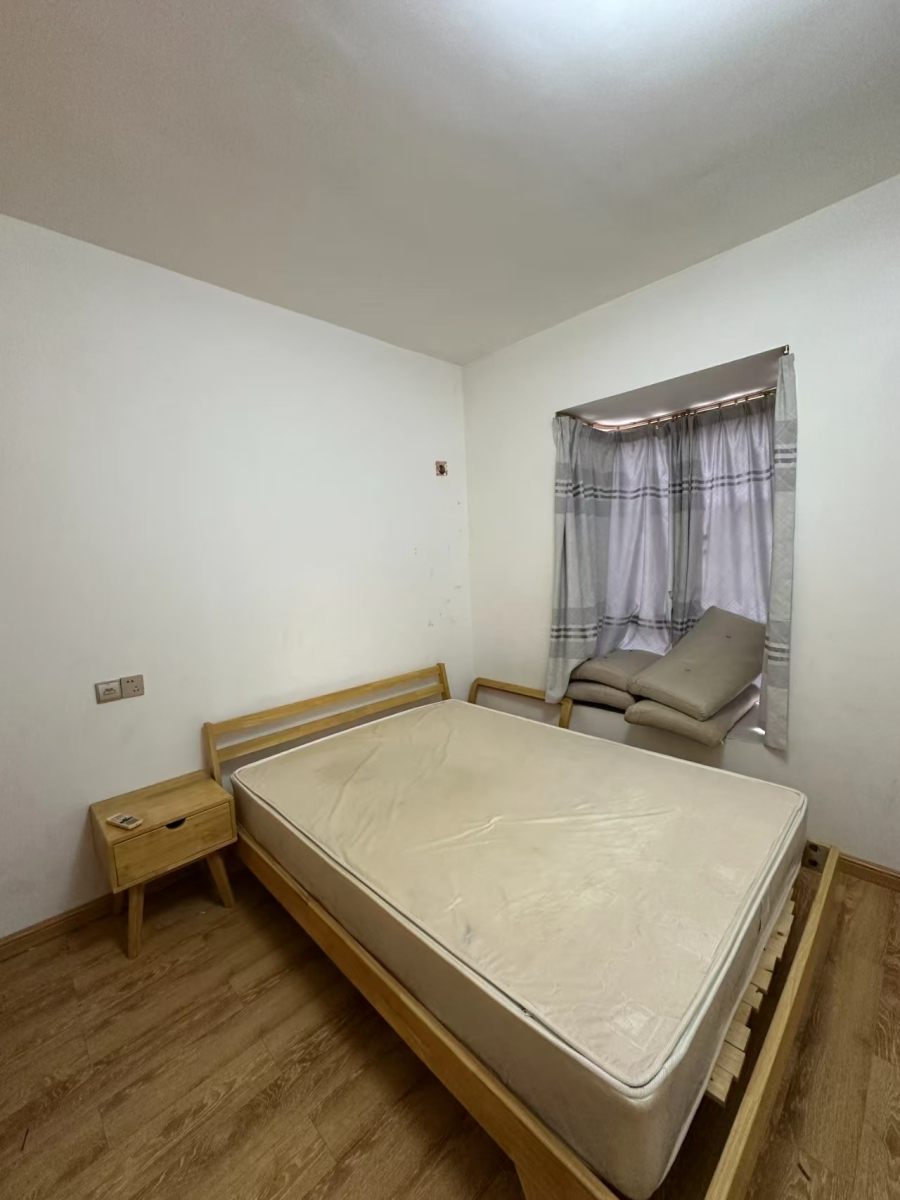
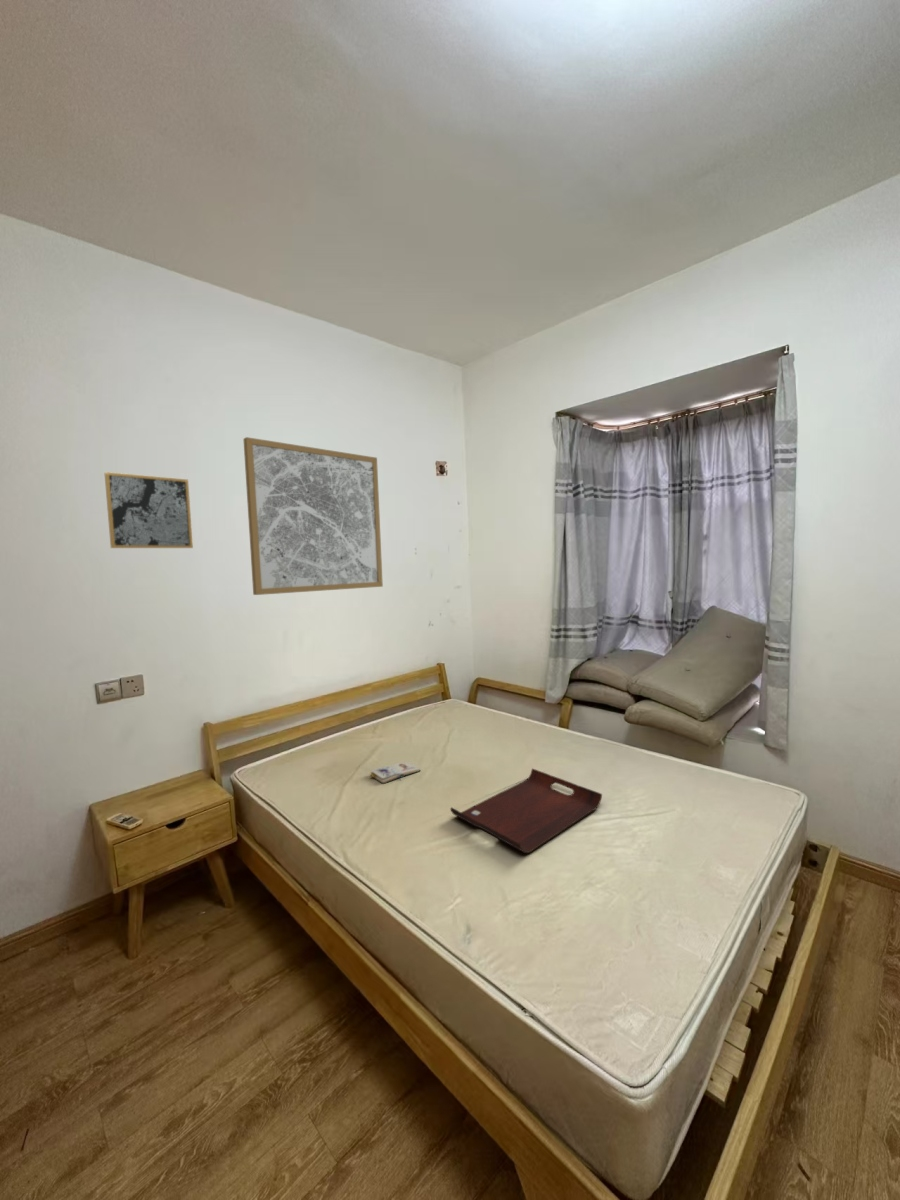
+ paperback book (393, 771)
+ wall art (151, 512)
+ serving tray (527, 806)
+ wall art (320, 520)
